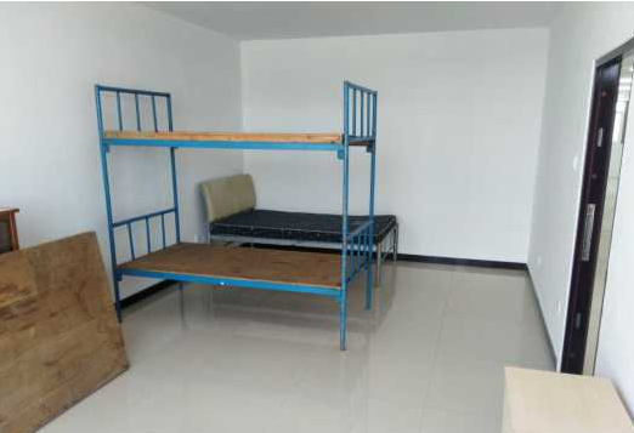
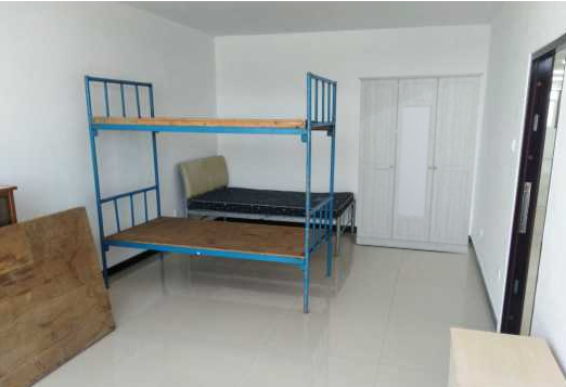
+ wardrobe (413, 163)
